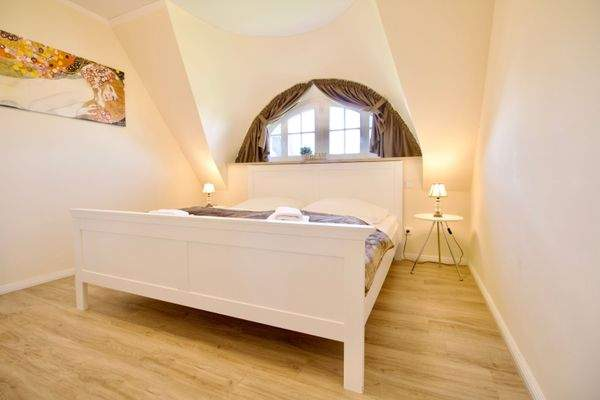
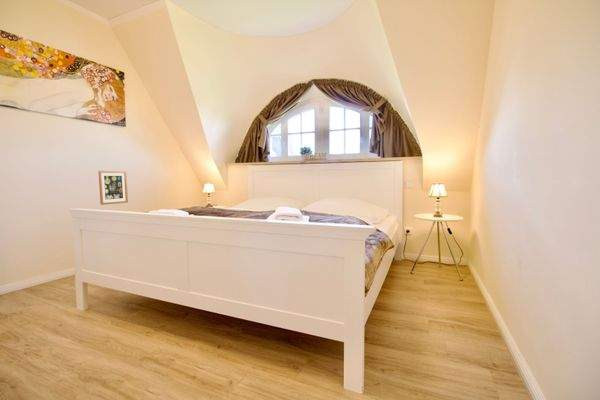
+ wall art (113, 187)
